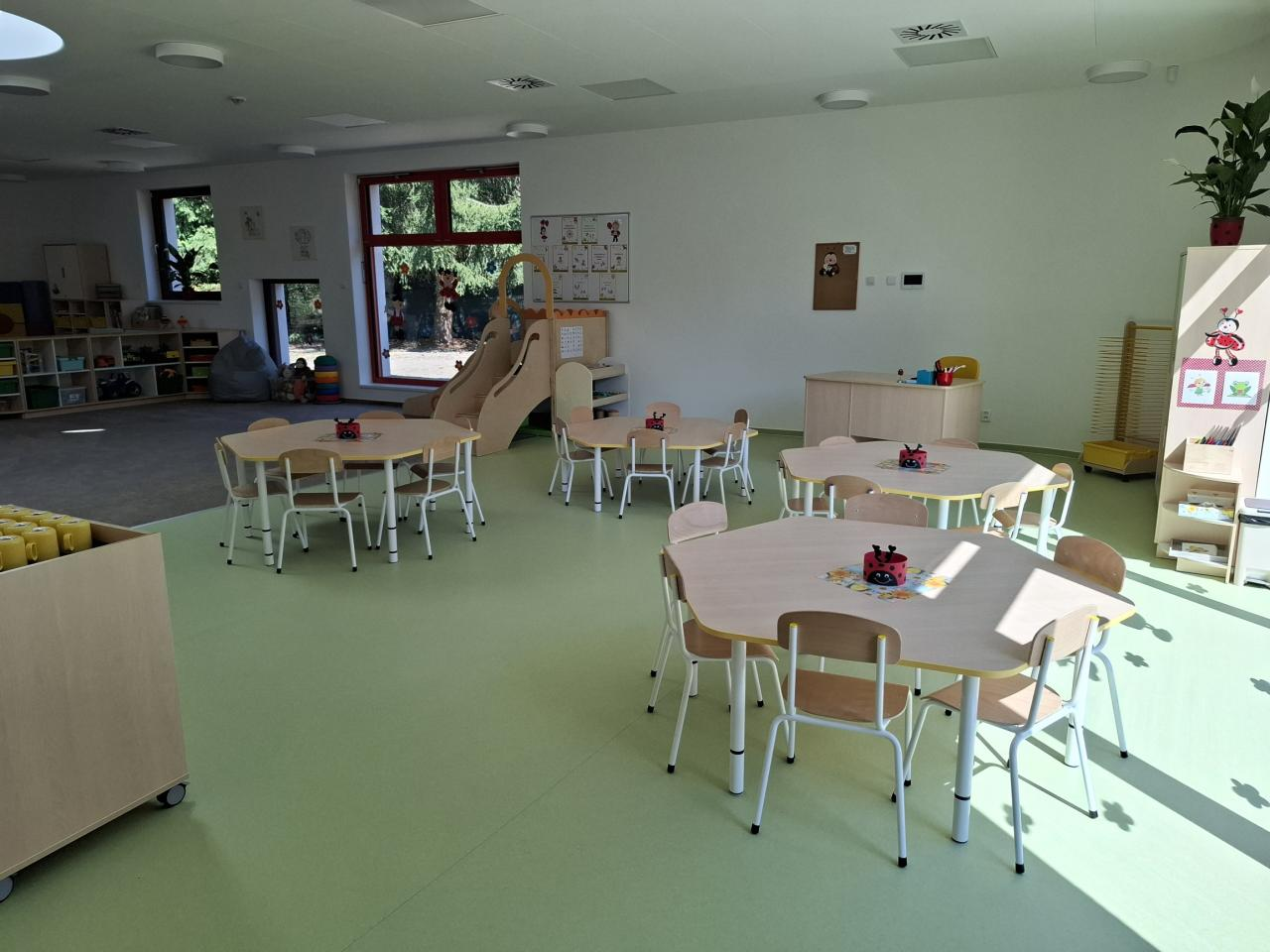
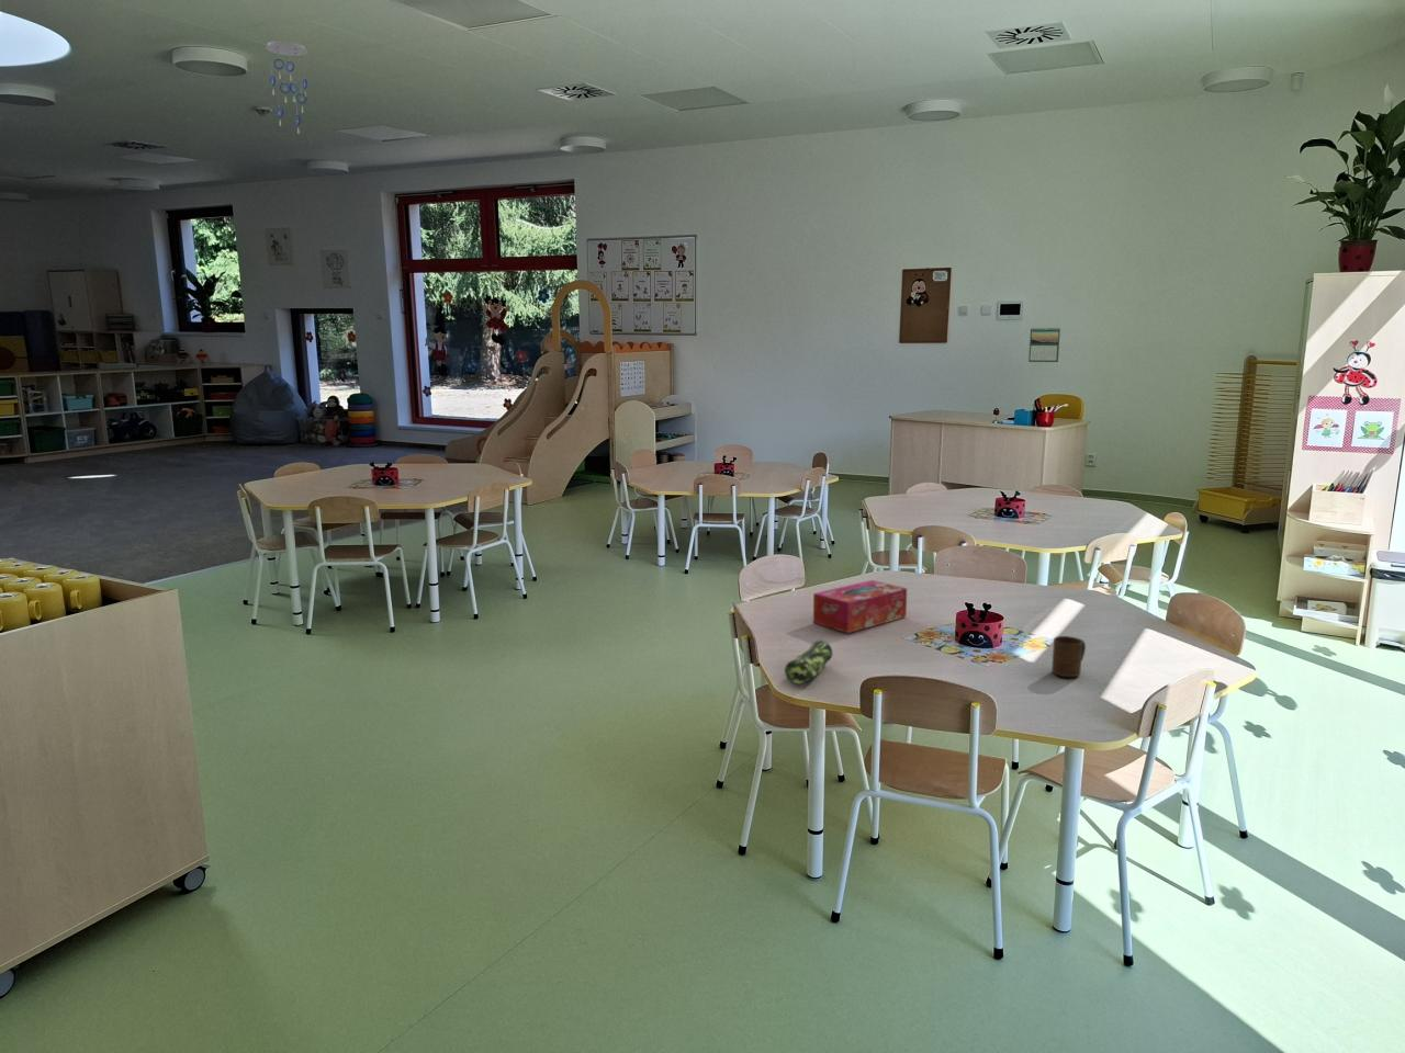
+ cup (1068, 655)
+ ceiling mobile (289, 88)
+ calendar (1044, 344)
+ tissue box (860, 604)
+ pencil case (808, 663)
